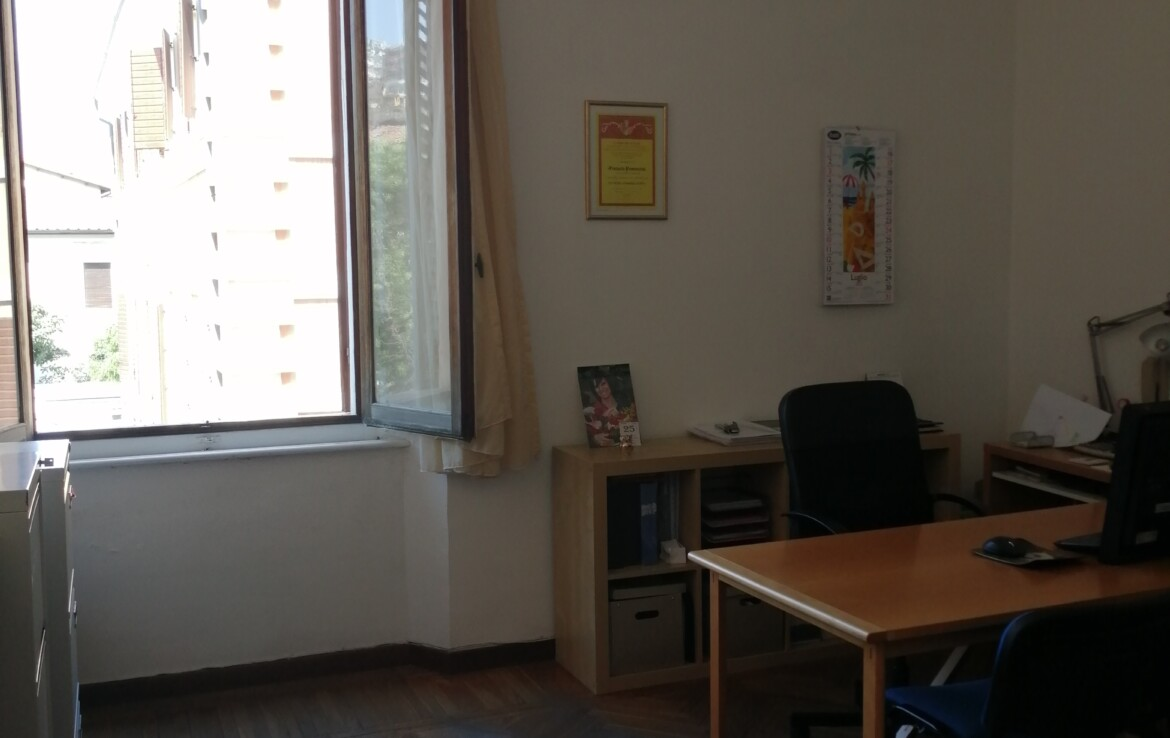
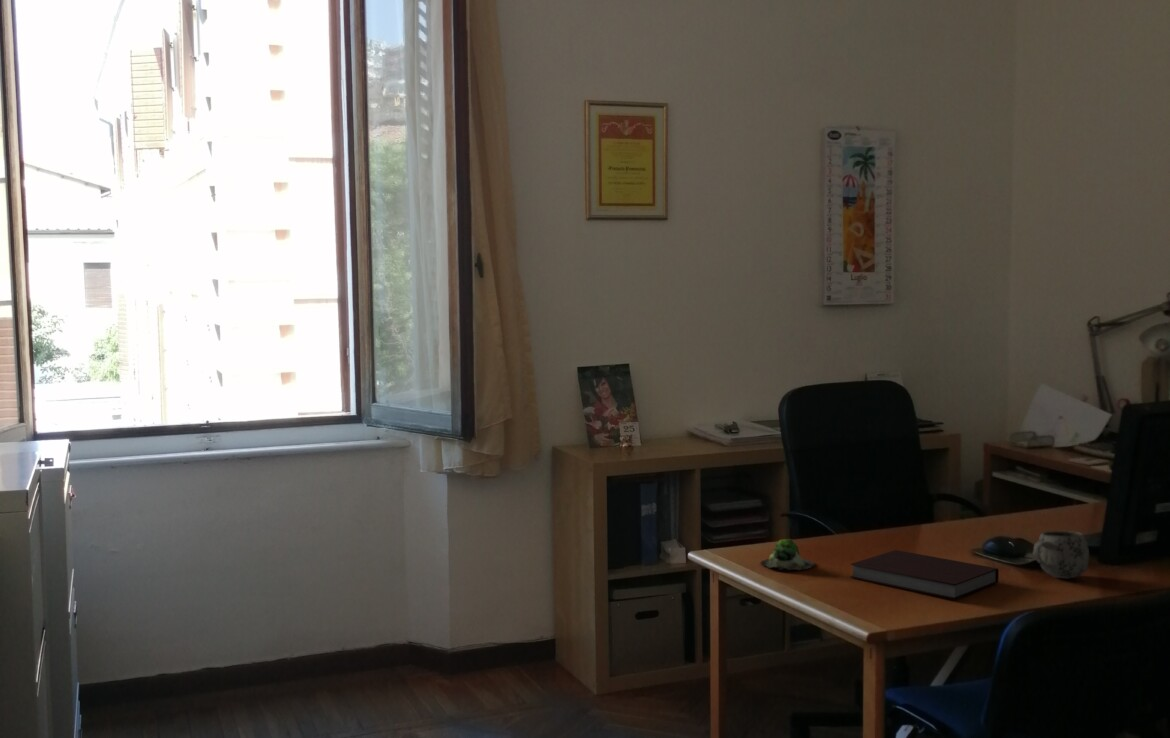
+ notebook (923, 572)
+ mug (1057, 555)
+ succulent plant (787, 550)
